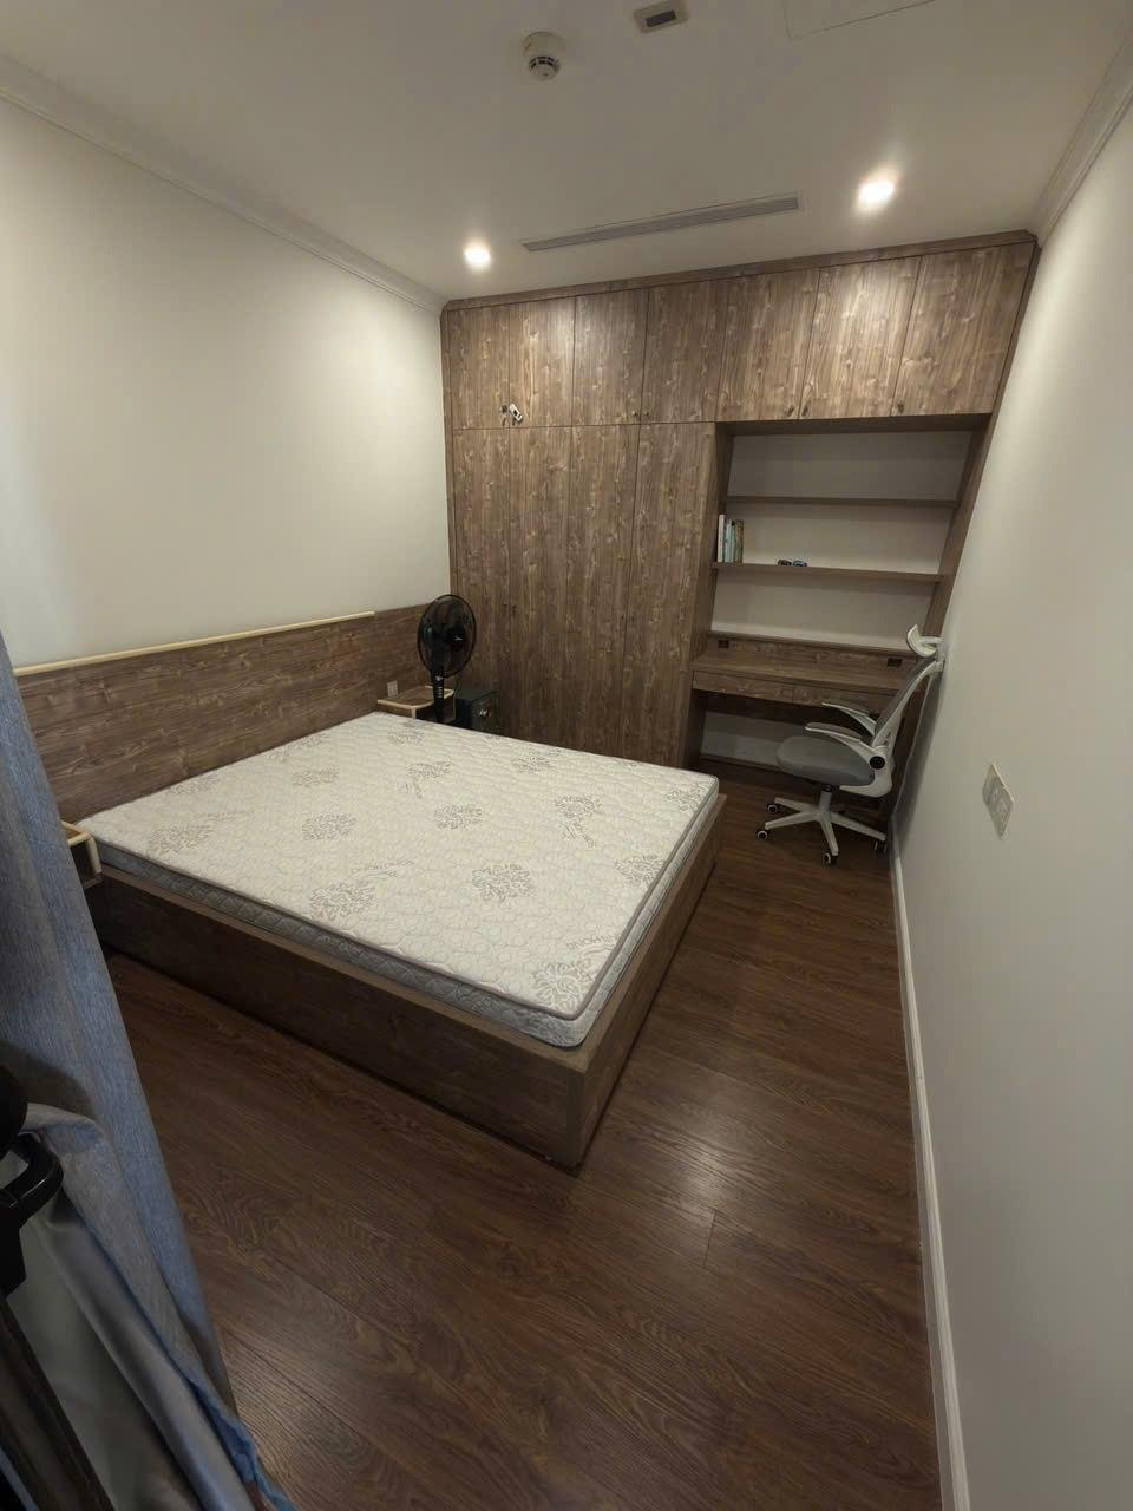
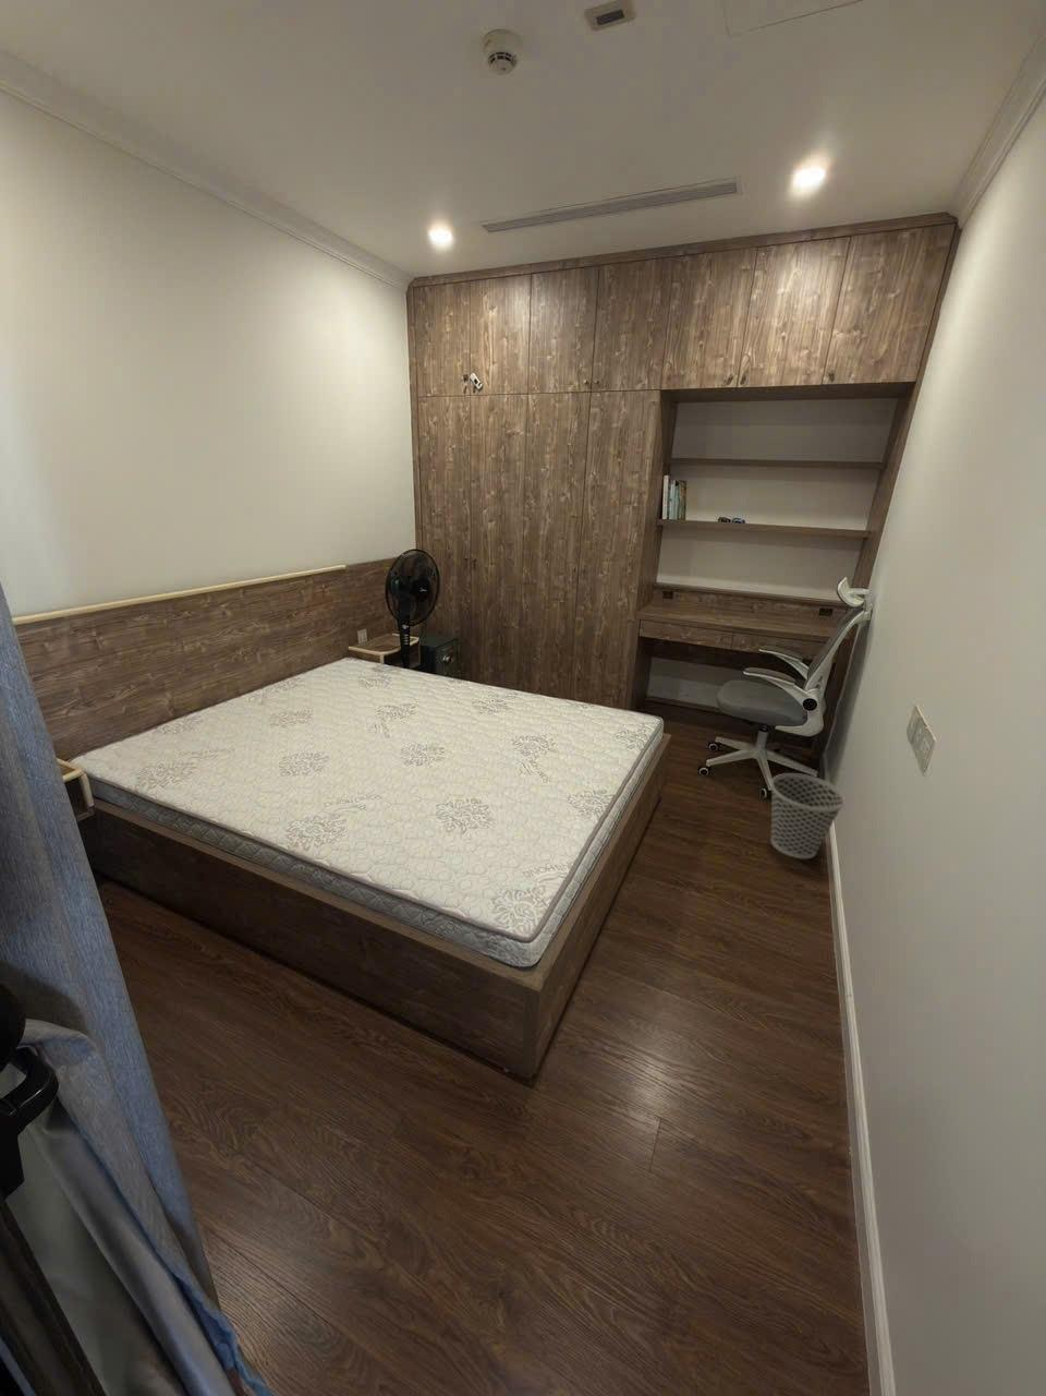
+ wastebasket (800, 818)
